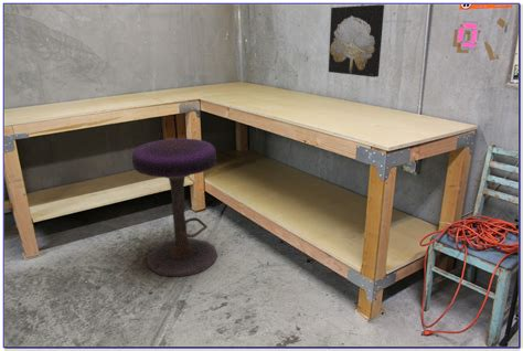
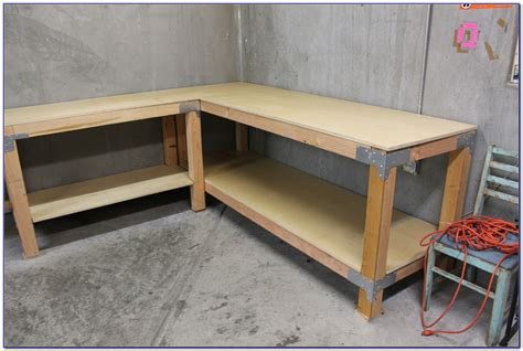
- wall art (354, 41)
- stool (178, 203)
